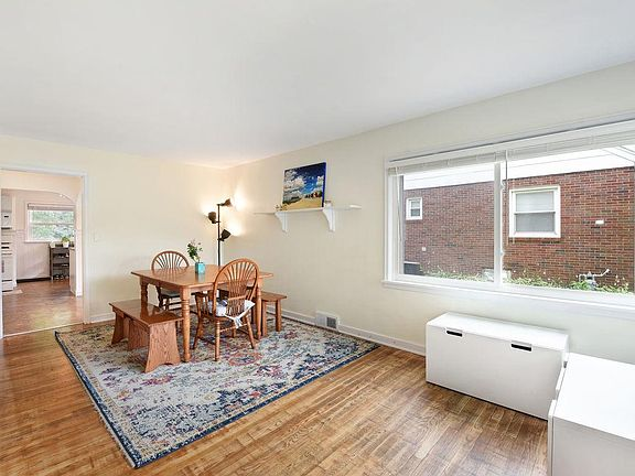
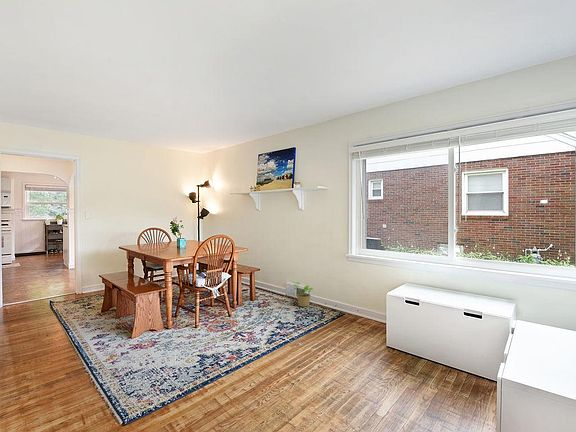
+ potted plant (303, 292)
